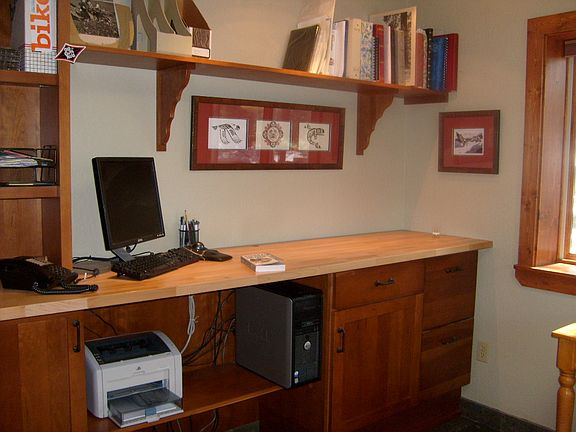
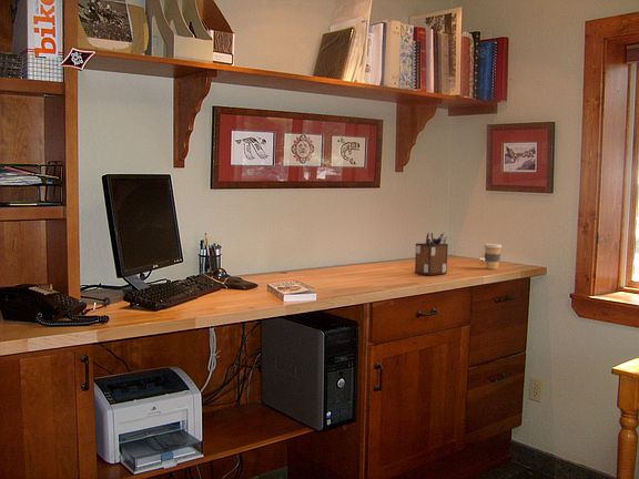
+ coffee cup (491, 256)
+ desk organizer (432, 253)
